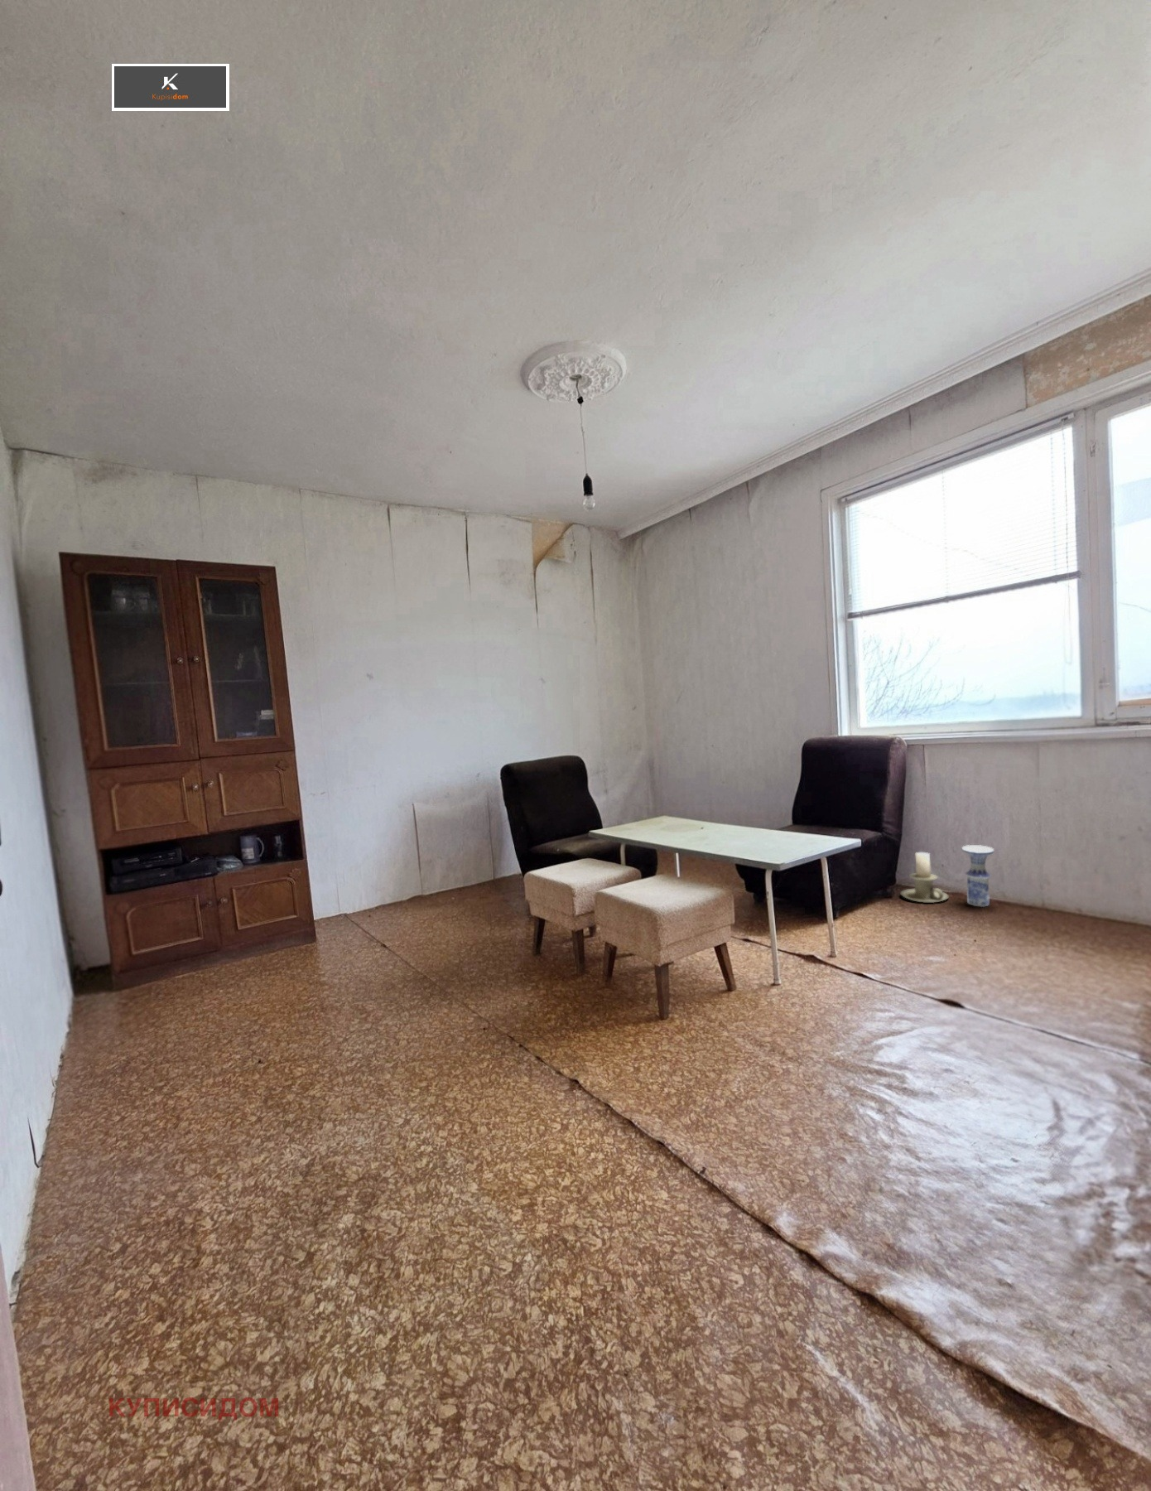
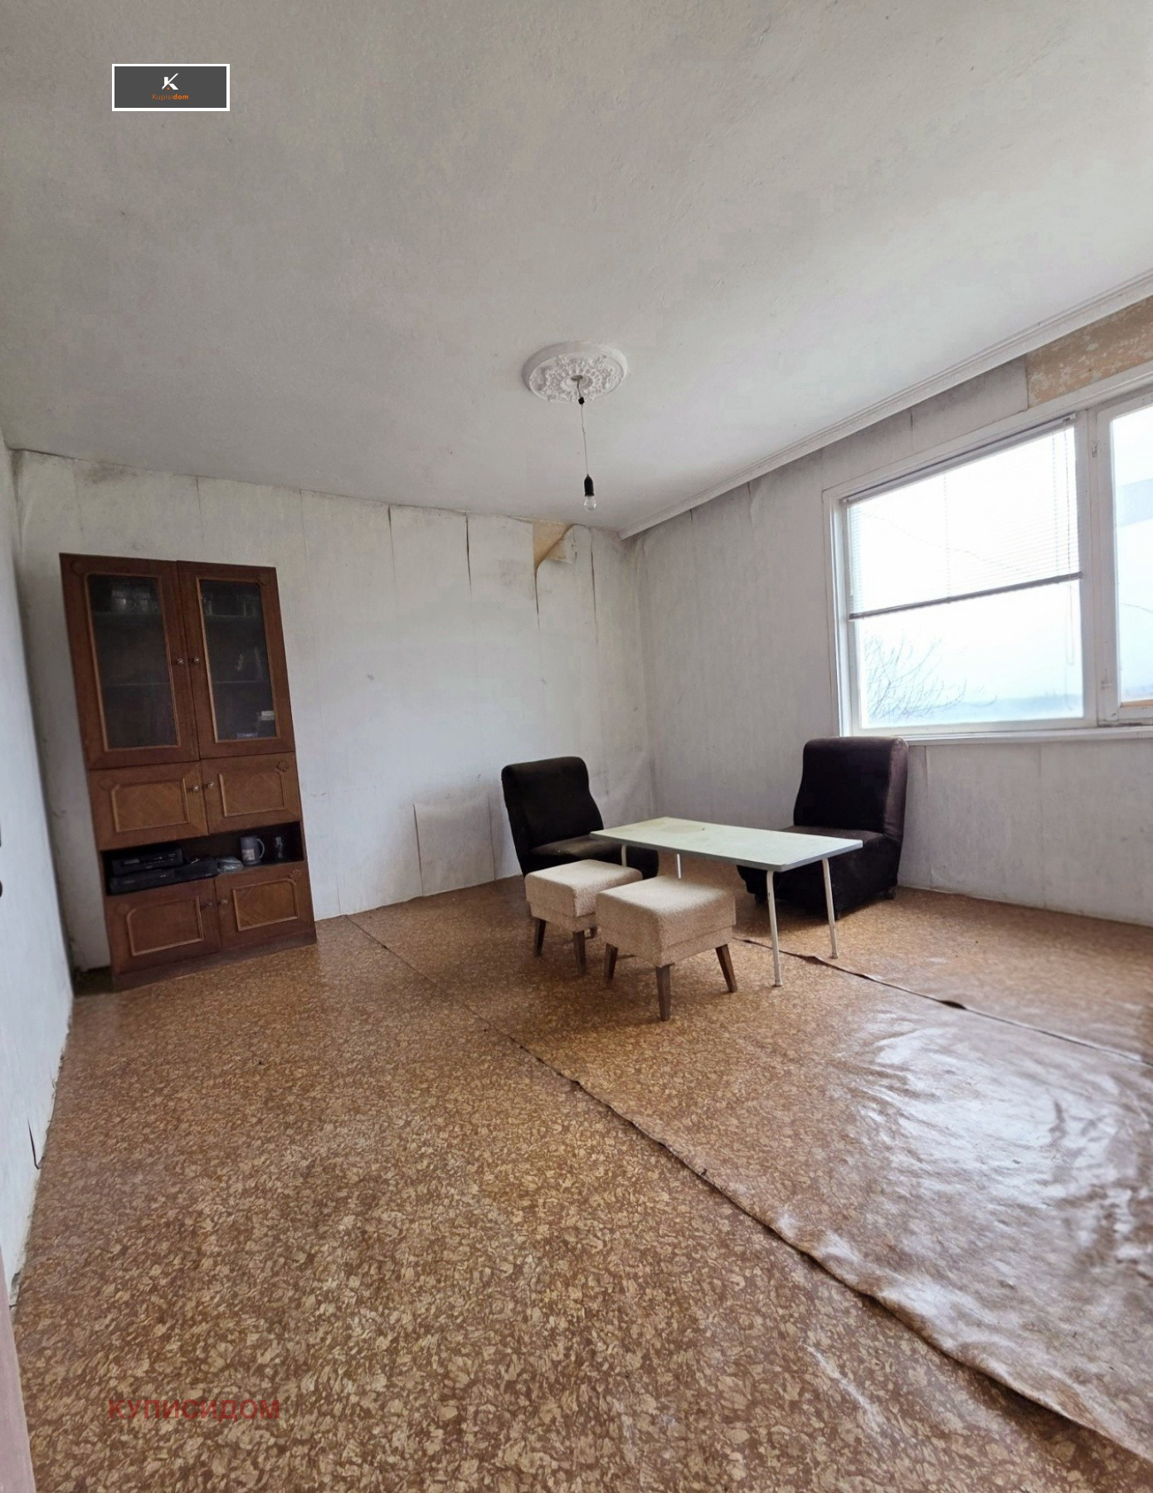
- vase (978, 875)
- candle holder (924, 874)
